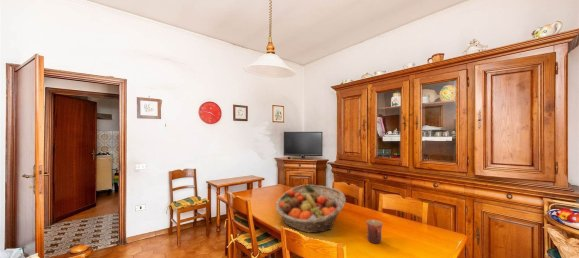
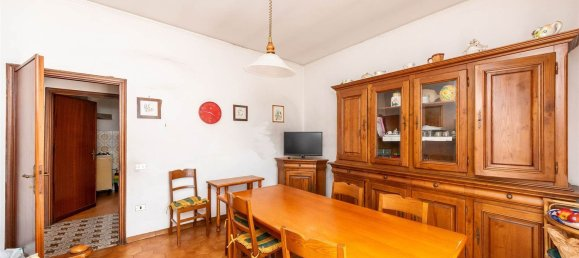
- fruit basket (309, 206)
- mug (375, 233)
